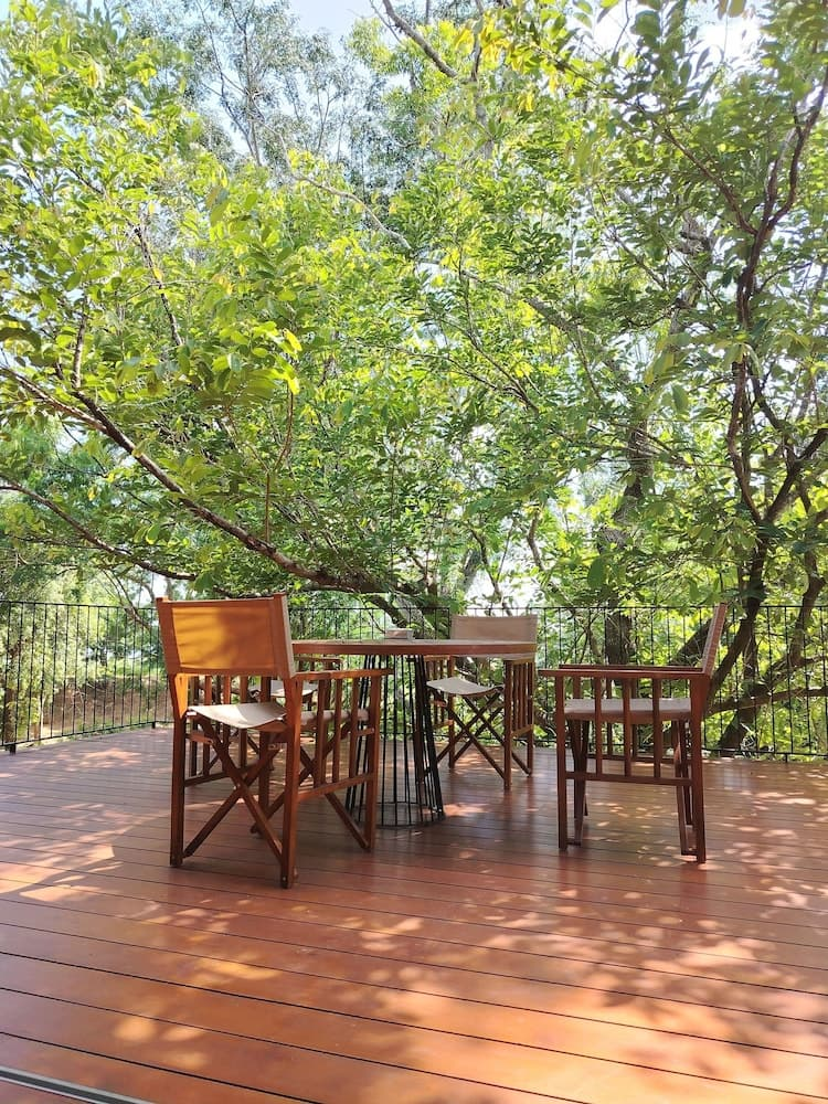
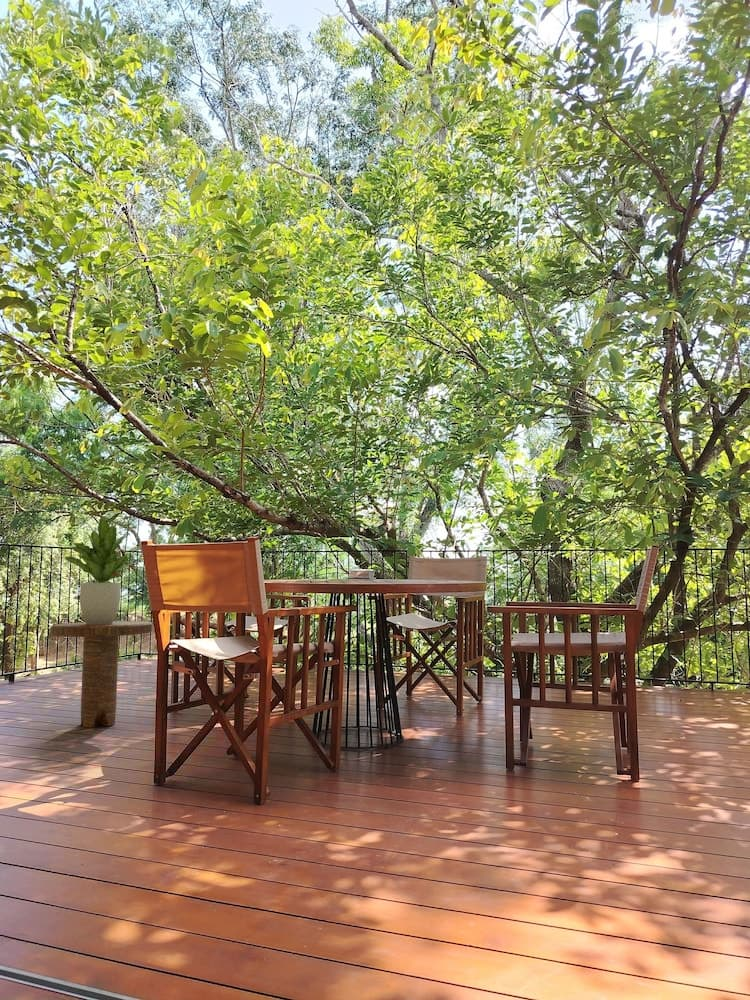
+ potted plant (101, 569)
+ side table (101, 673)
